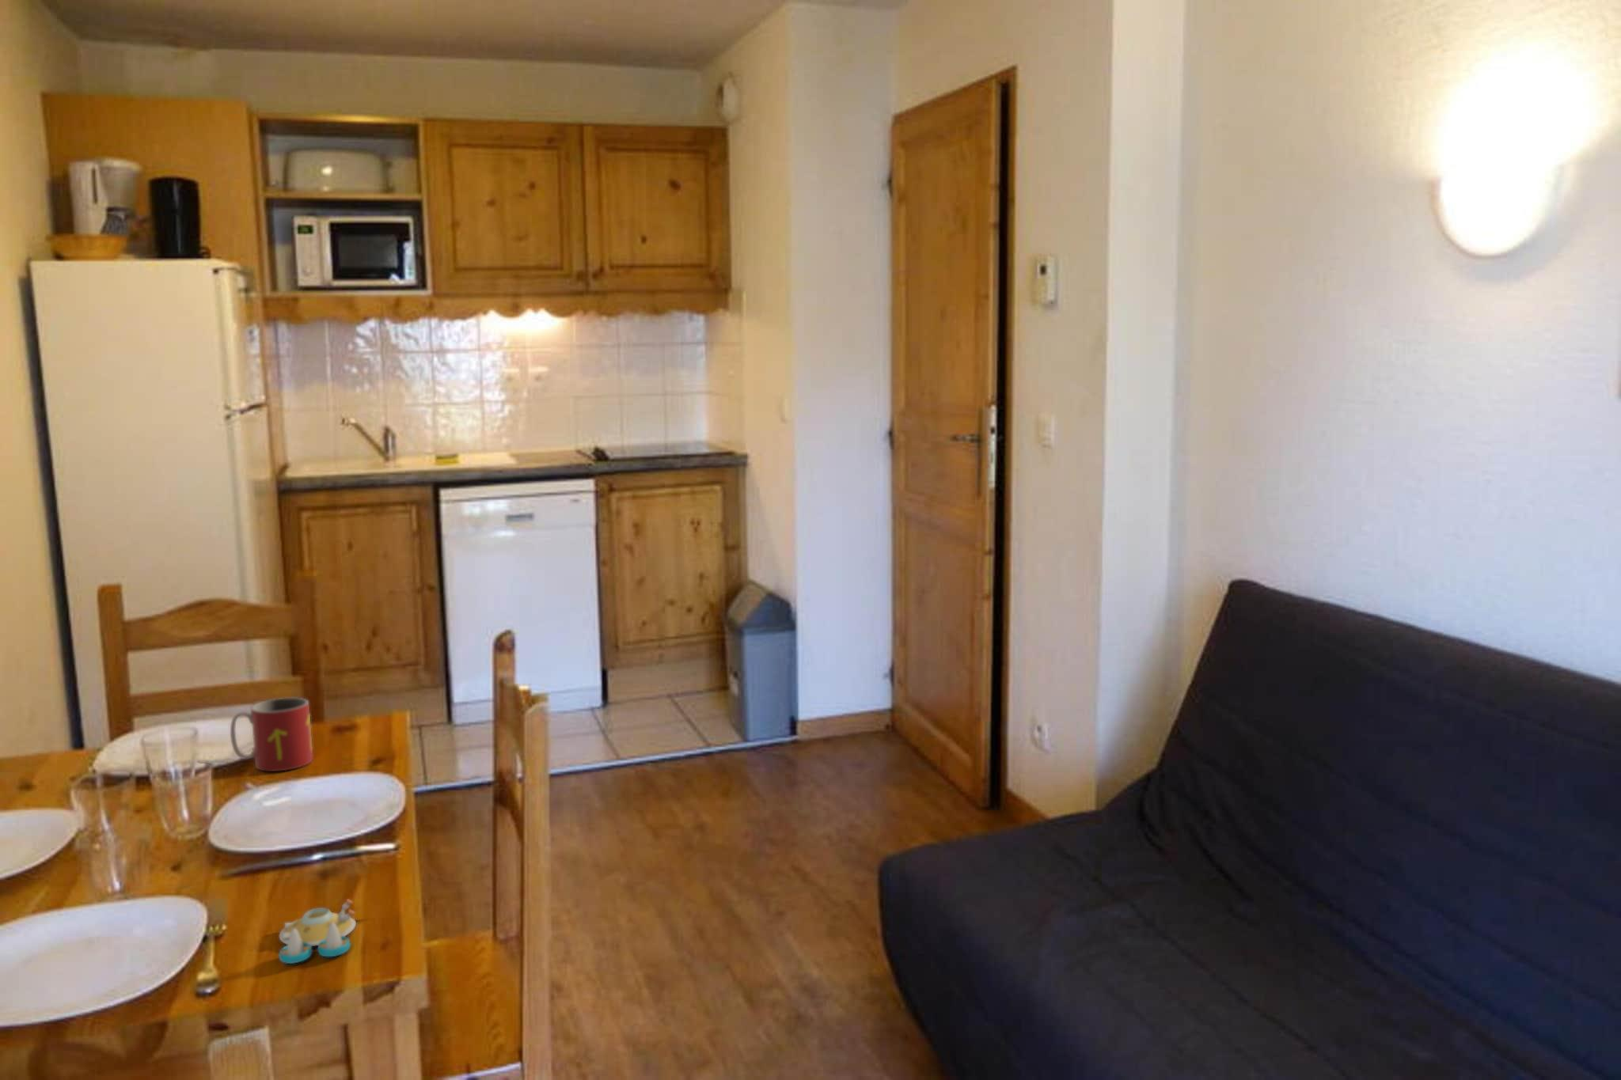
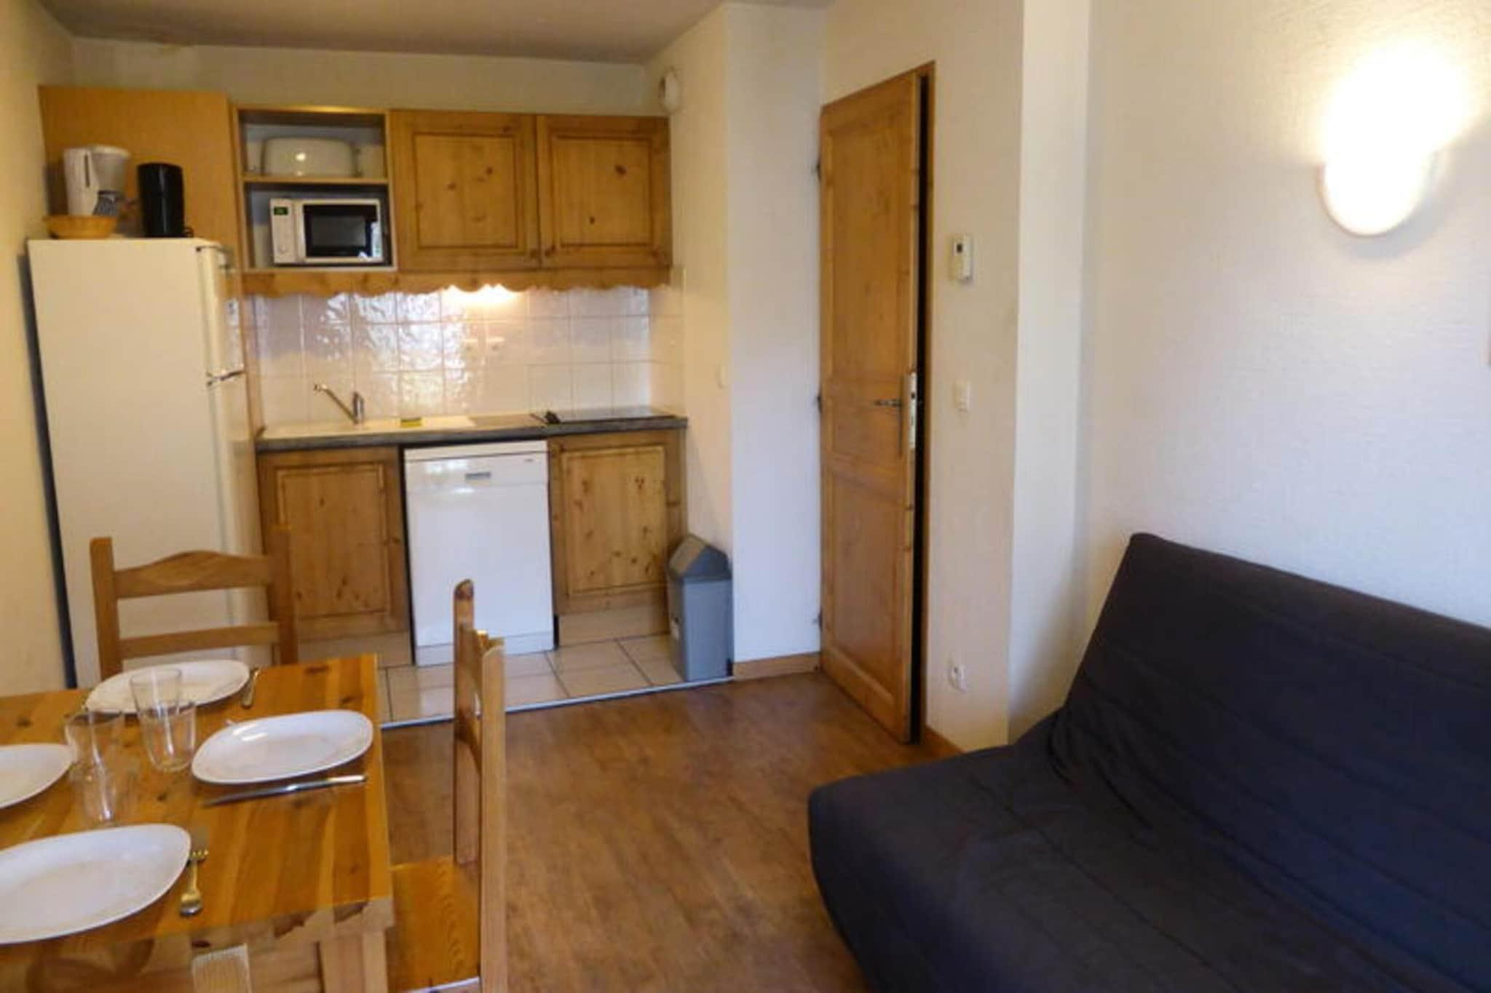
- mug (271, 734)
- salt and pepper shaker set (317, 923)
